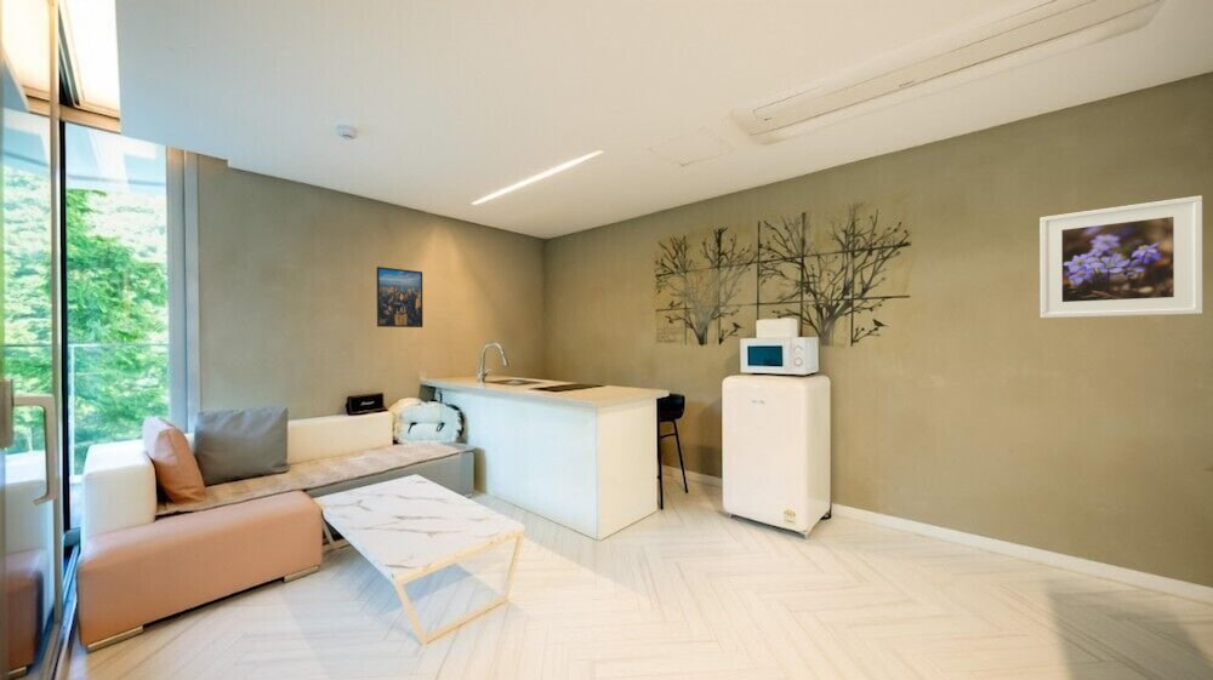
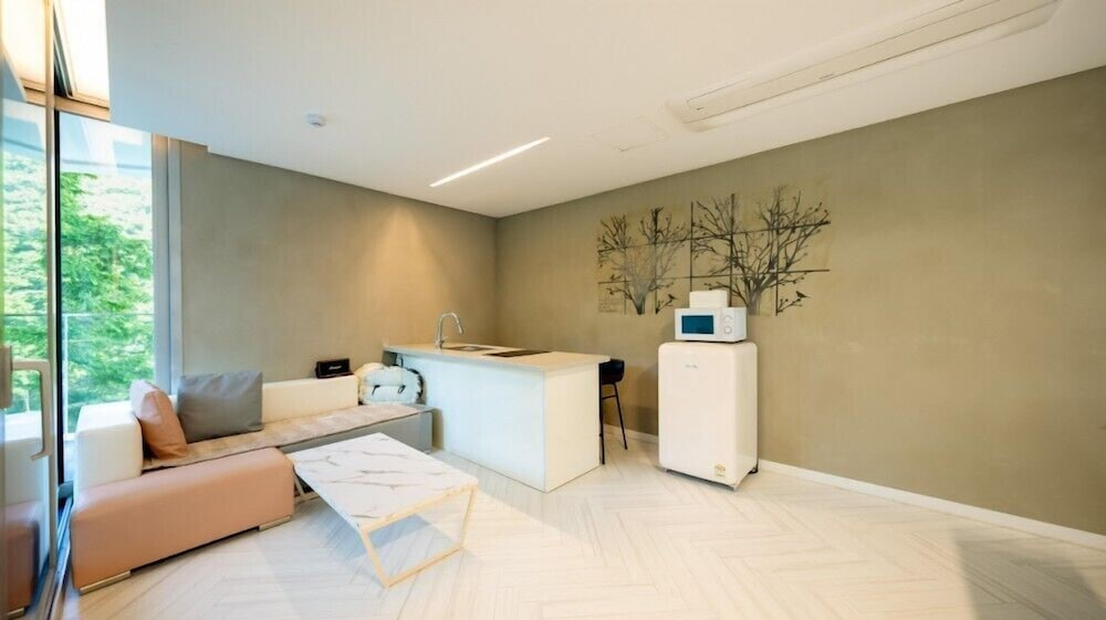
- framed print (400, 298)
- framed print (1114, 261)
